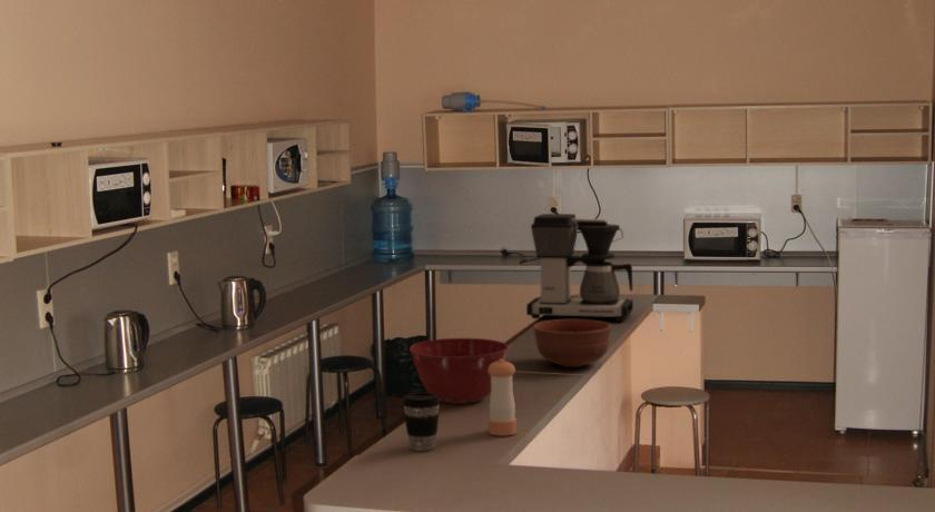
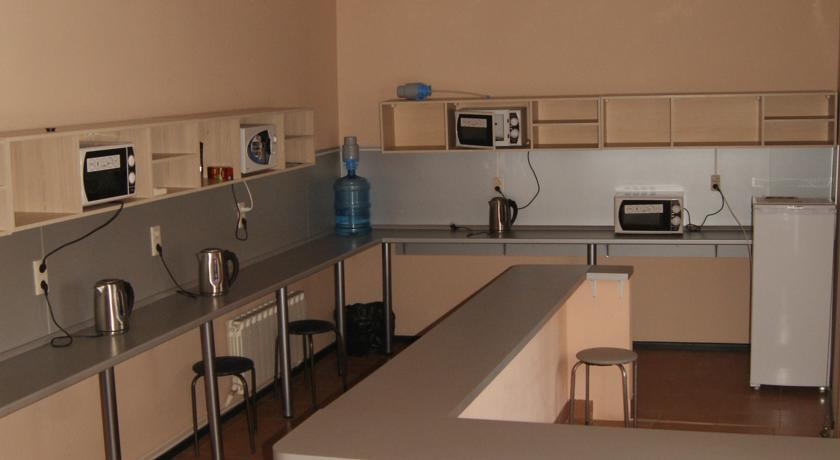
- bowl (572, 345)
- coffee maker (583, 263)
- pepper shaker (502, 395)
- mixing bowl (460, 372)
- coffee cup (421, 422)
